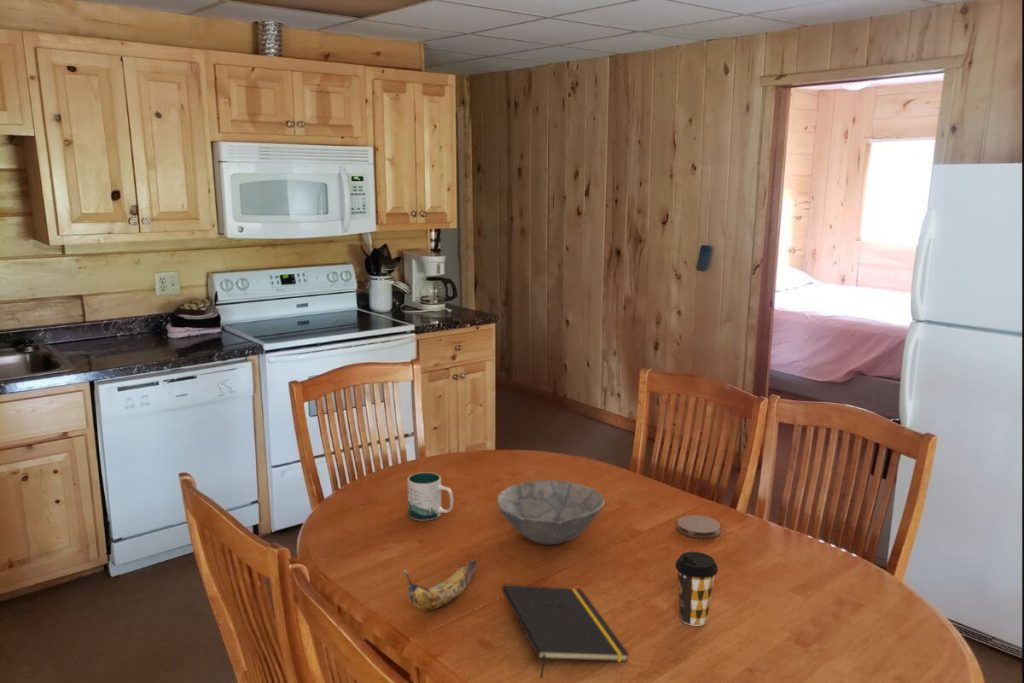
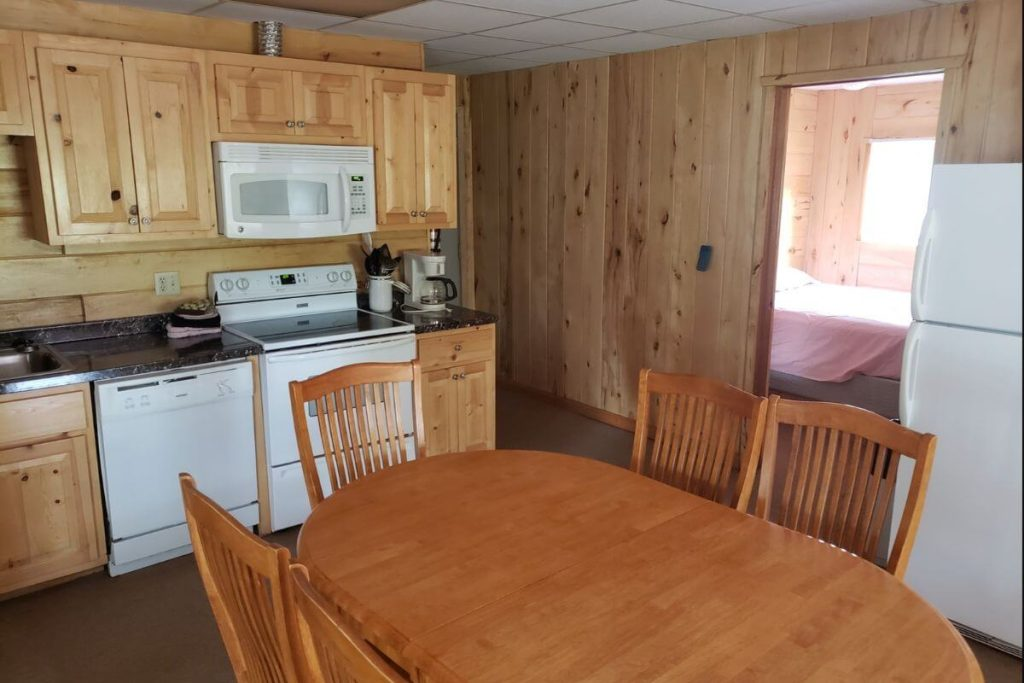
- mug (431, 497)
- bowl (549, 517)
- banana (445, 580)
- notepad (561, 620)
- coffee cup (695, 589)
- coaster (698, 526)
